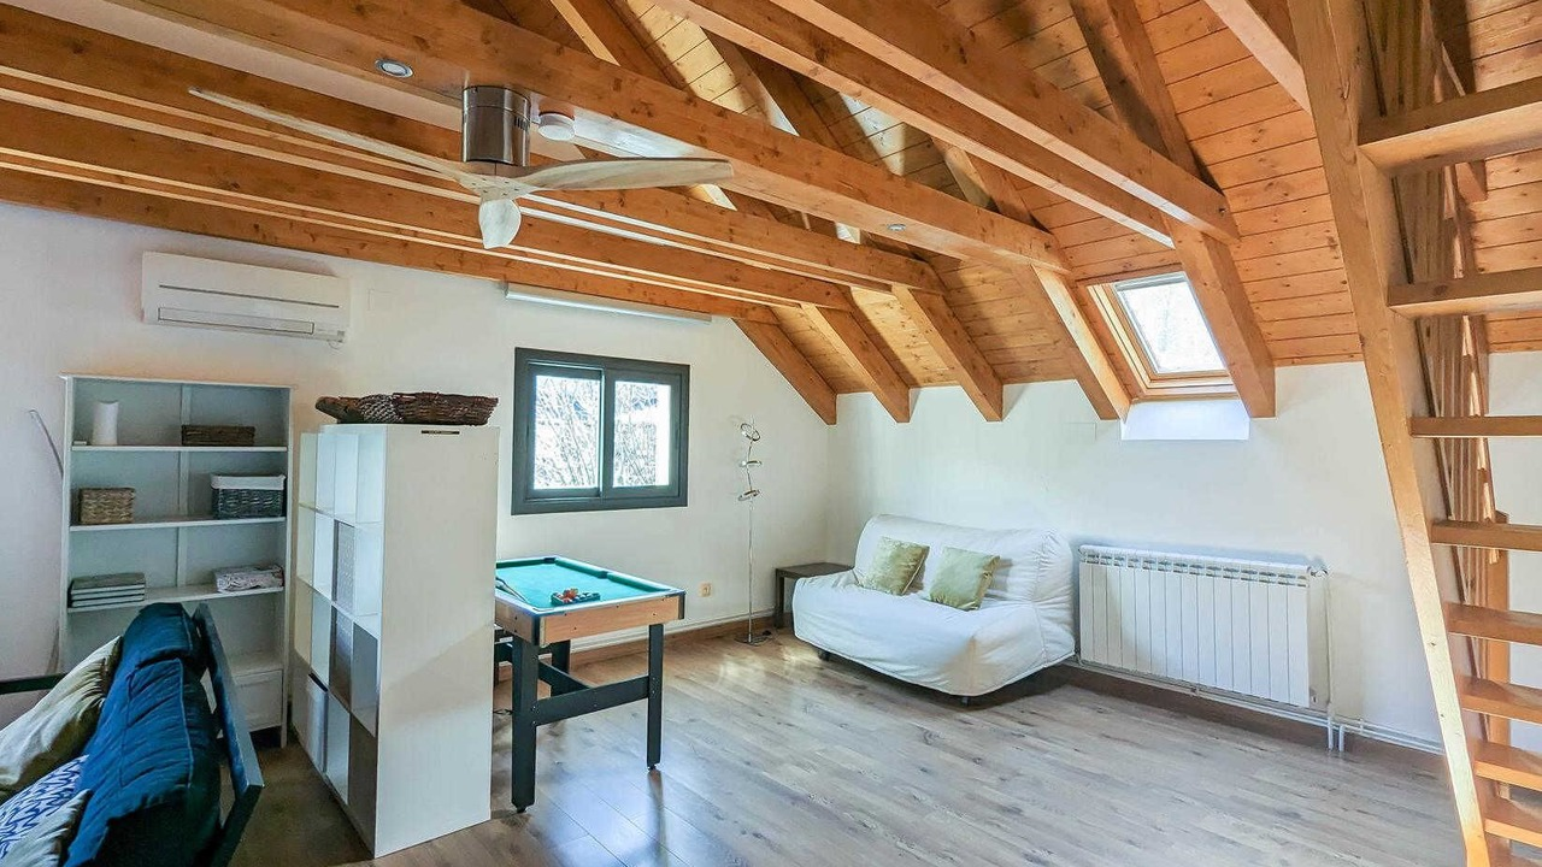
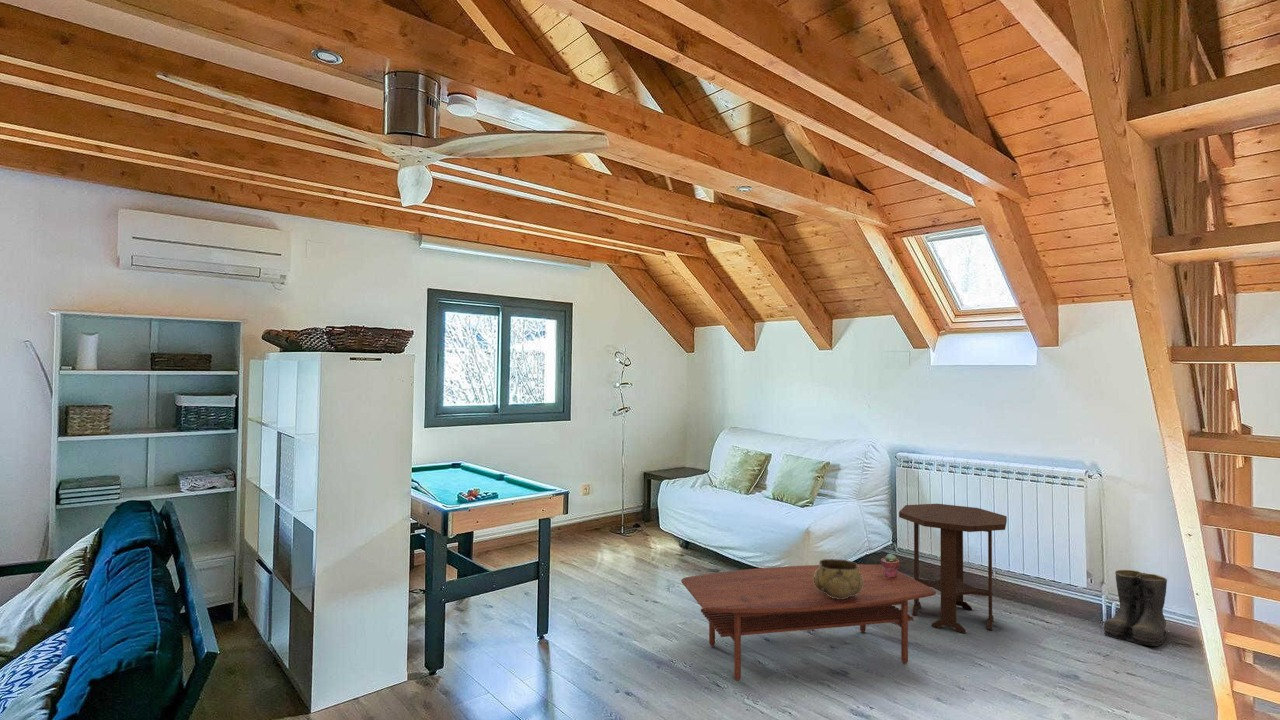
+ potted succulent (890, 564)
+ side table (952, 565)
+ coffee table (805, 619)
+ decorative bowl (838, 579)
+ boots (1136, 605)
